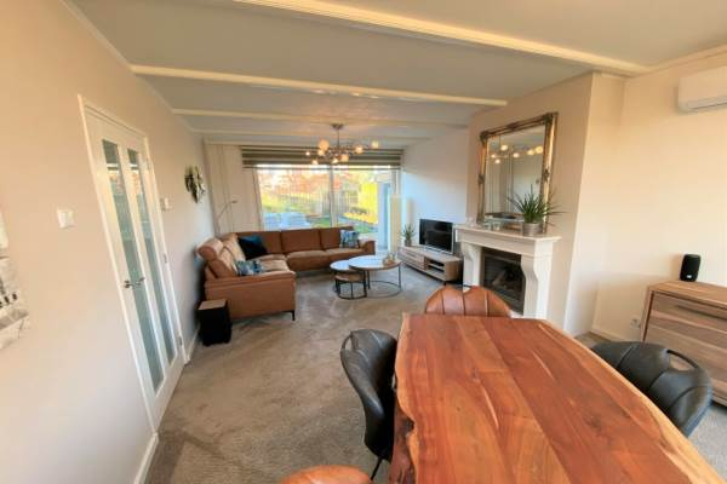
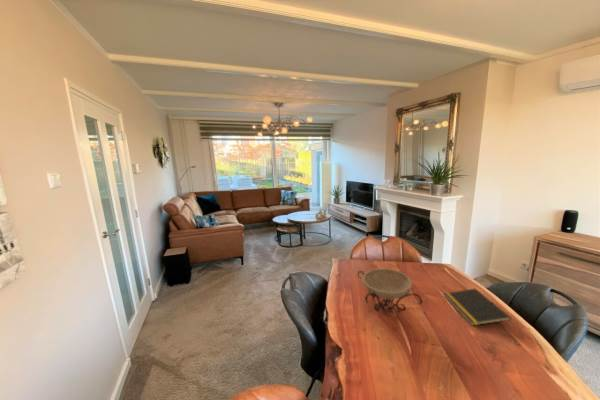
+ notepad (473, 305)
+ decorative bowl (385, 293)
